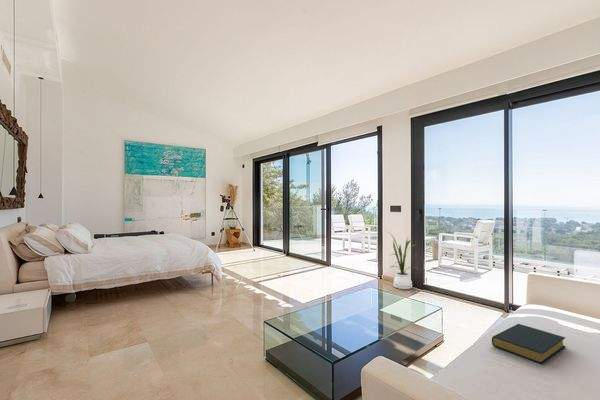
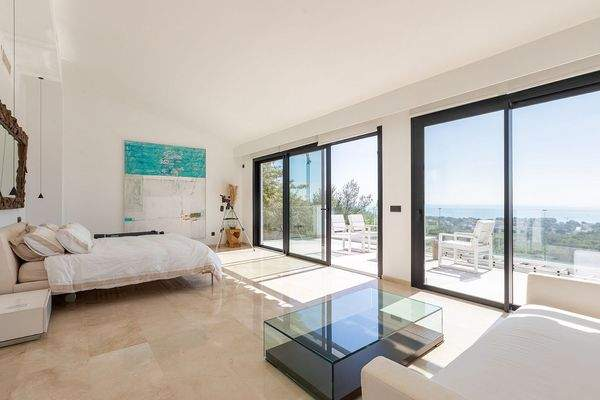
- house plant (400, 259)
- hardback book (528, 341)
